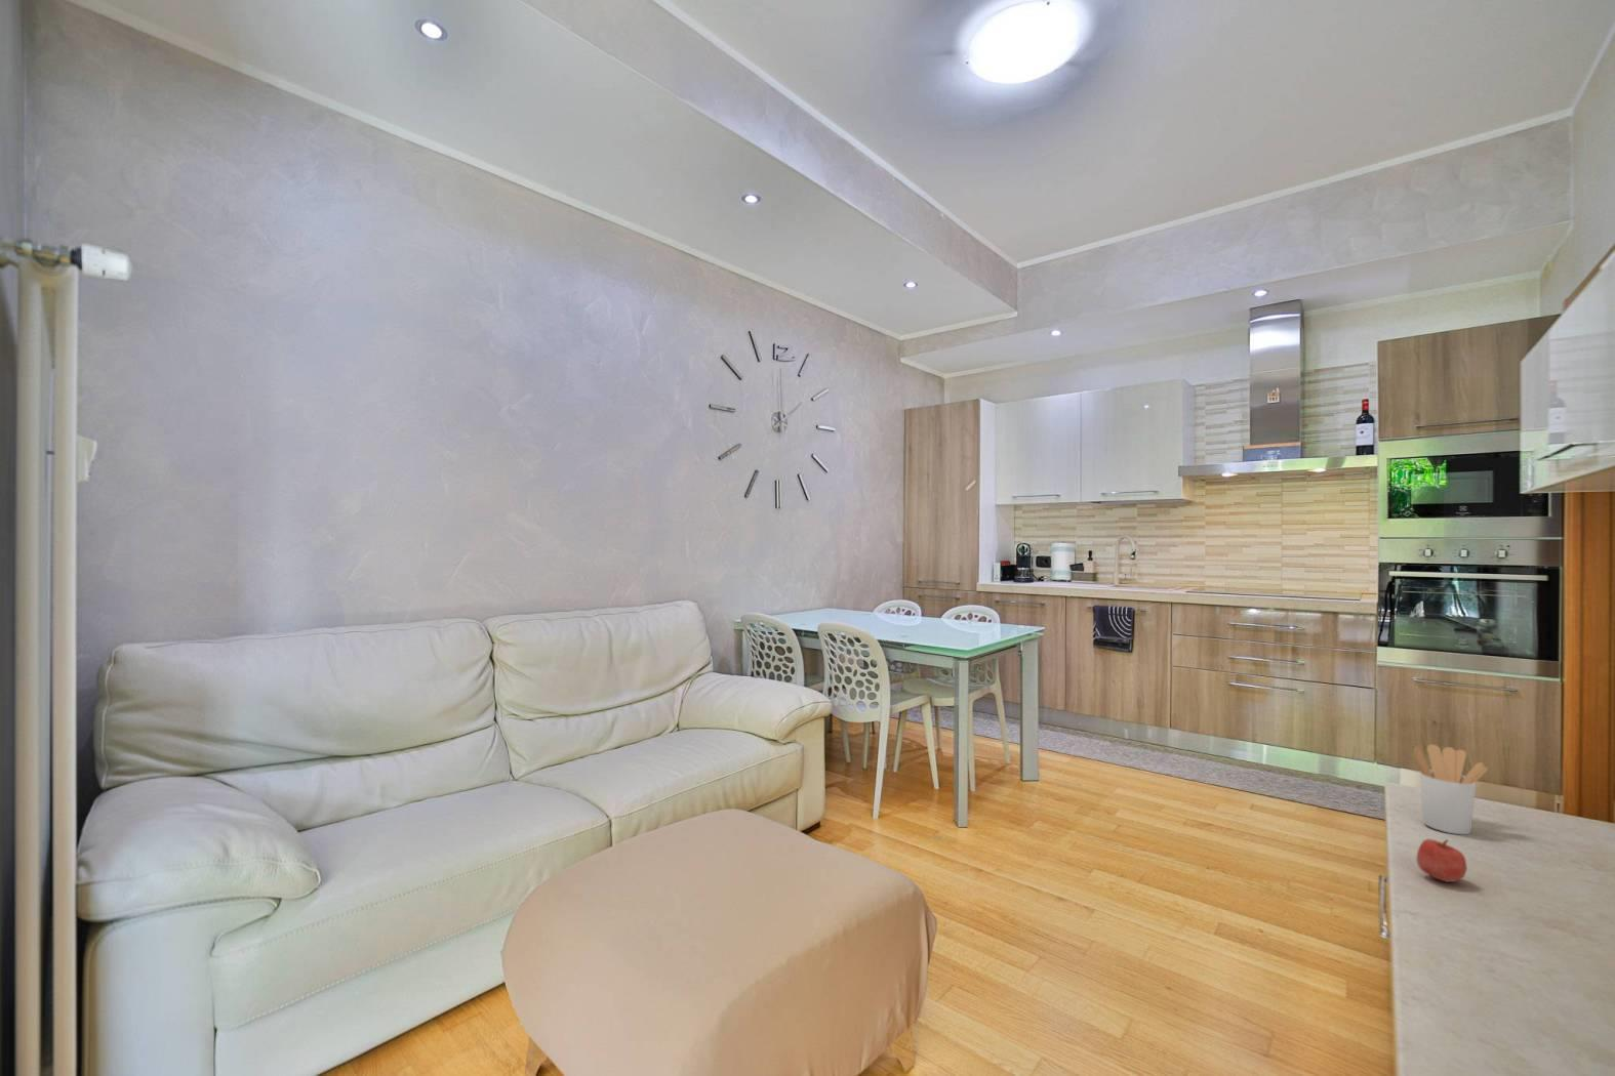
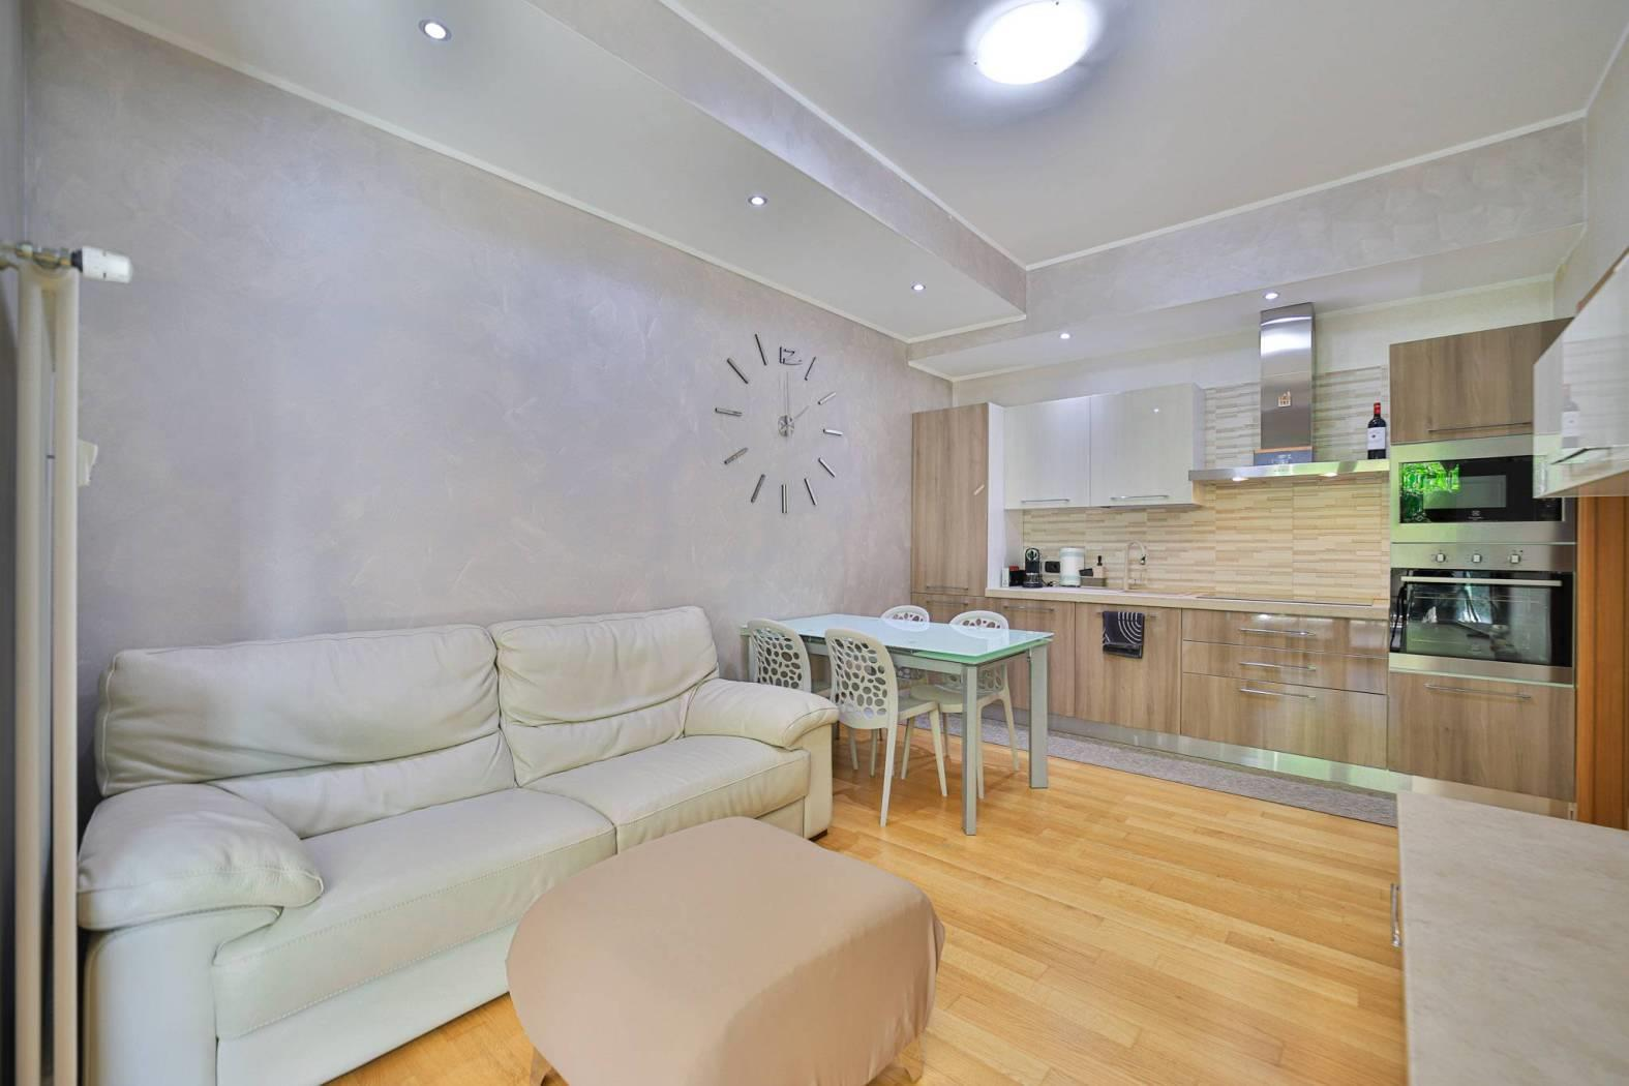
- apple (1441, 859)
- utensil holder (1446, 787)
